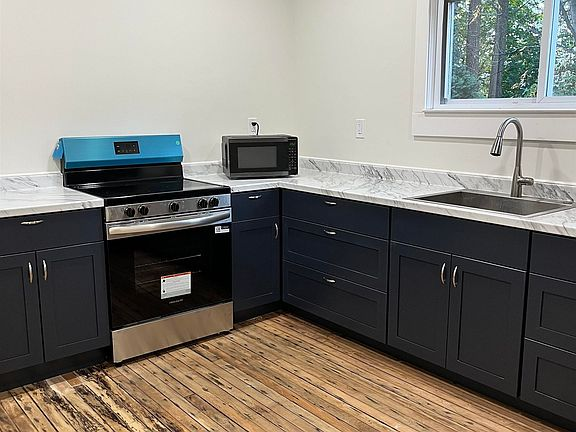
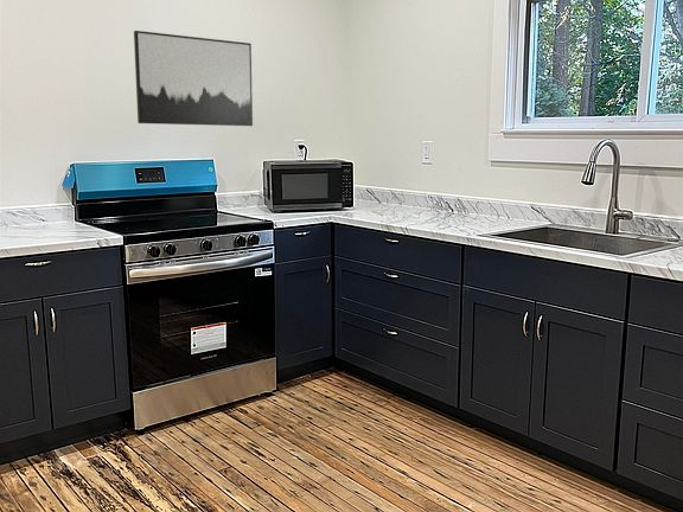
+ wall art (197, 81)
